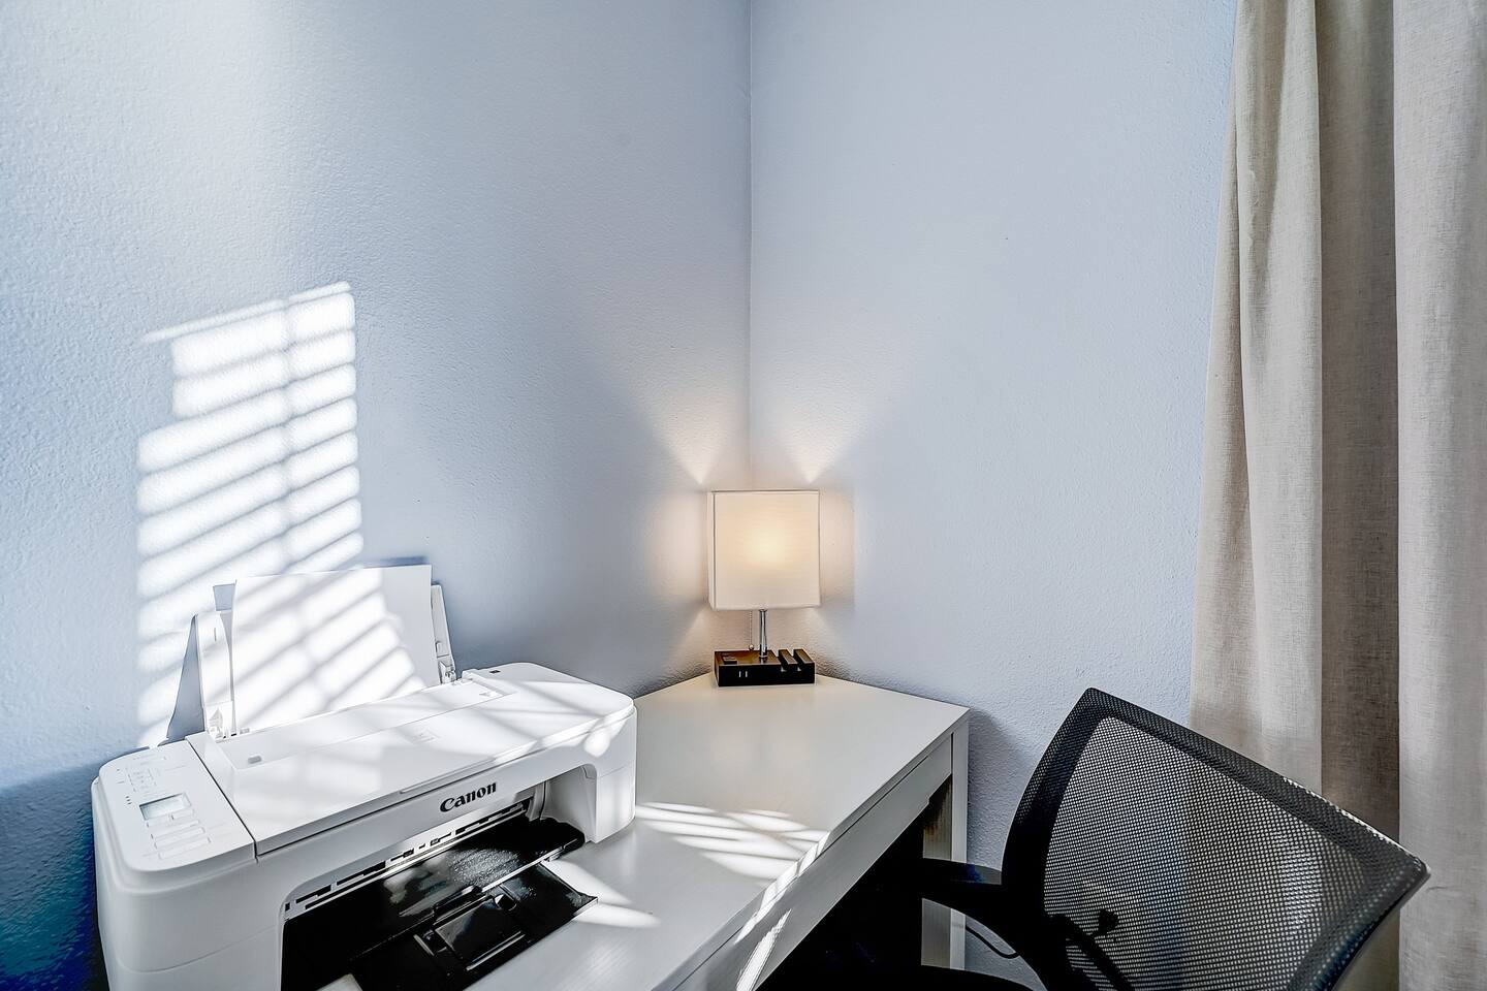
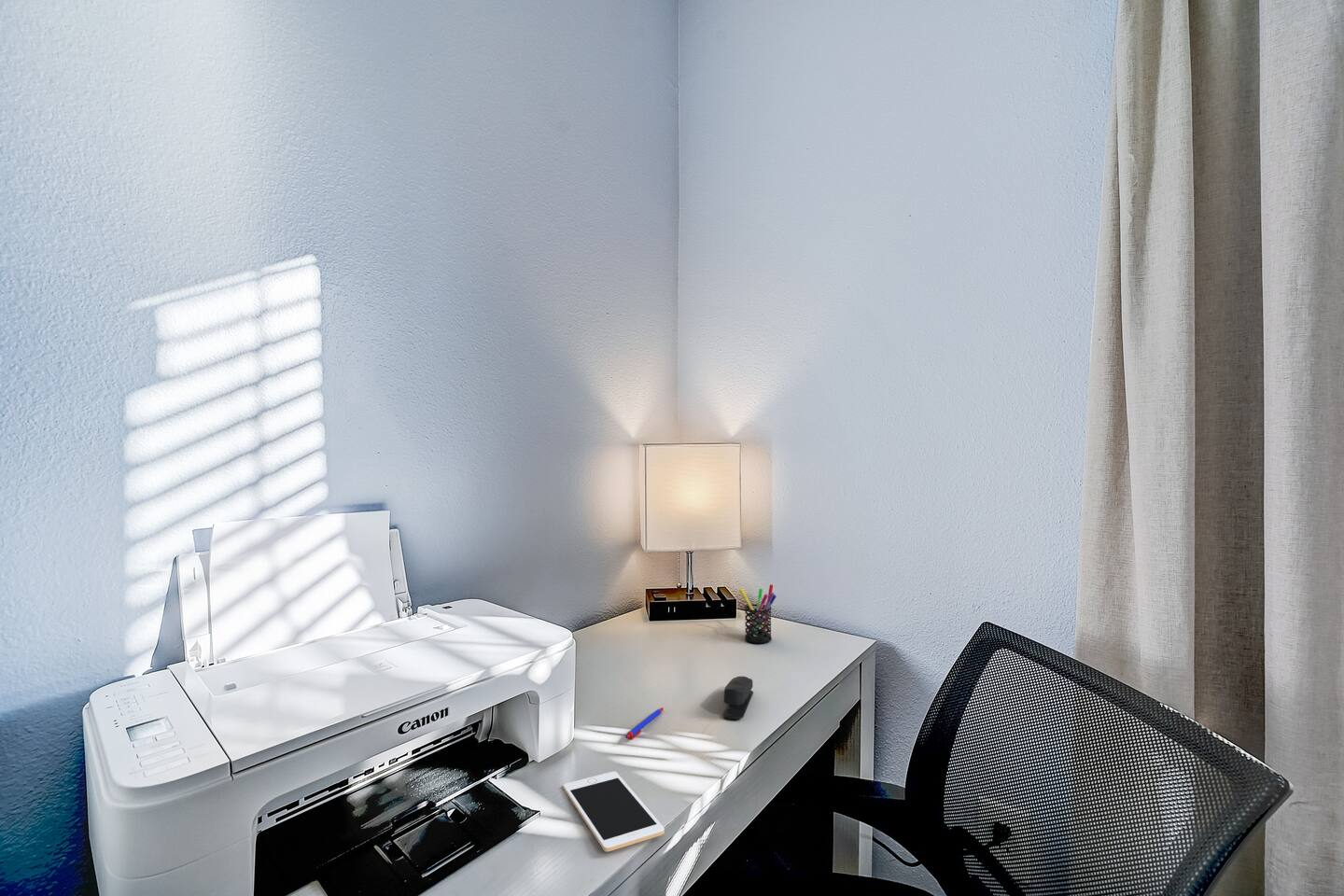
+ pen (646, 721)
+ cell phone (610, 807)
+ stapler (738, 691)
+ pen holder (760, 610)
